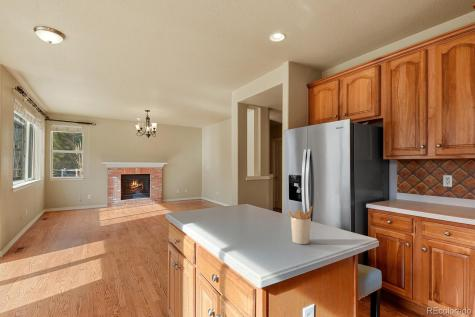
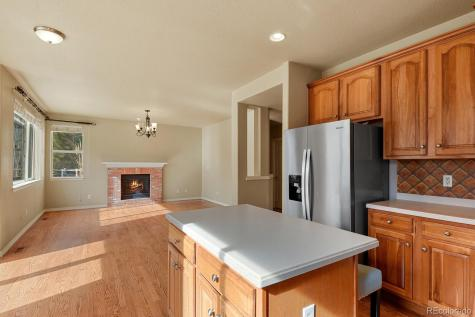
- utensil holder (301, 224)
